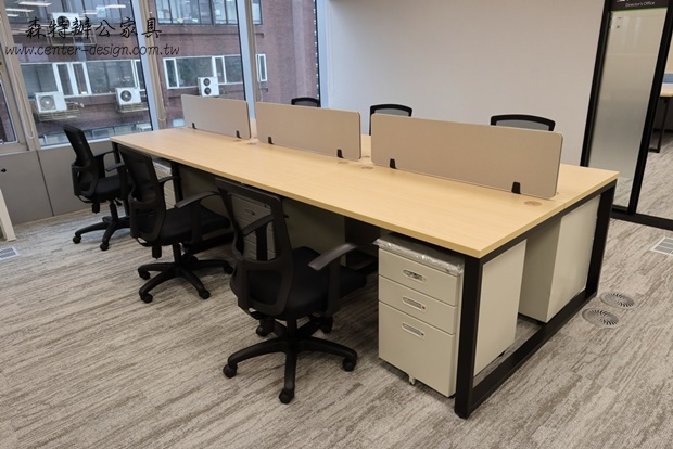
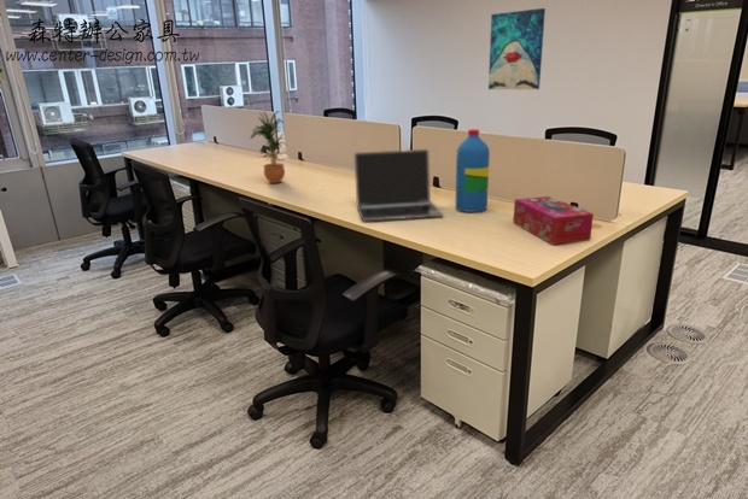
+ water bottle (472, 170)
+ potted plant (268, 147)
+ tissue box (550, 218)
+ wall art (514, 51)
+ laptop (397, 183)
